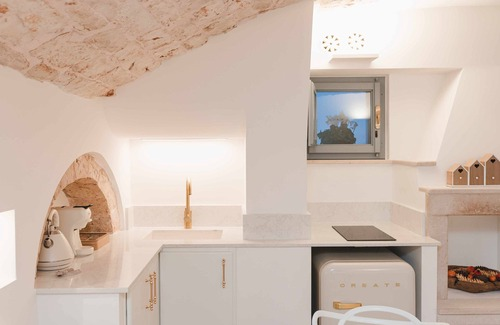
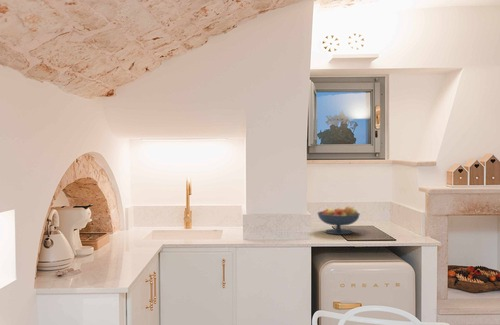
+ fruit bowl (338, 219)
